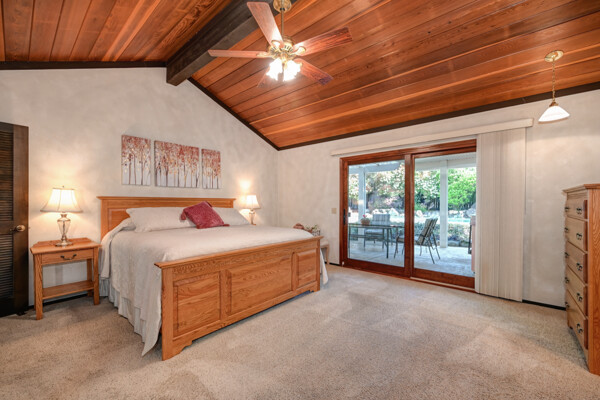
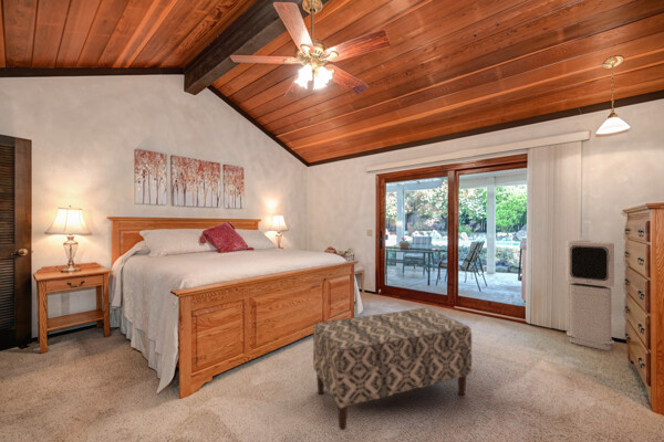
+ bench (391, 358)
+ air purifier (589, 291)
